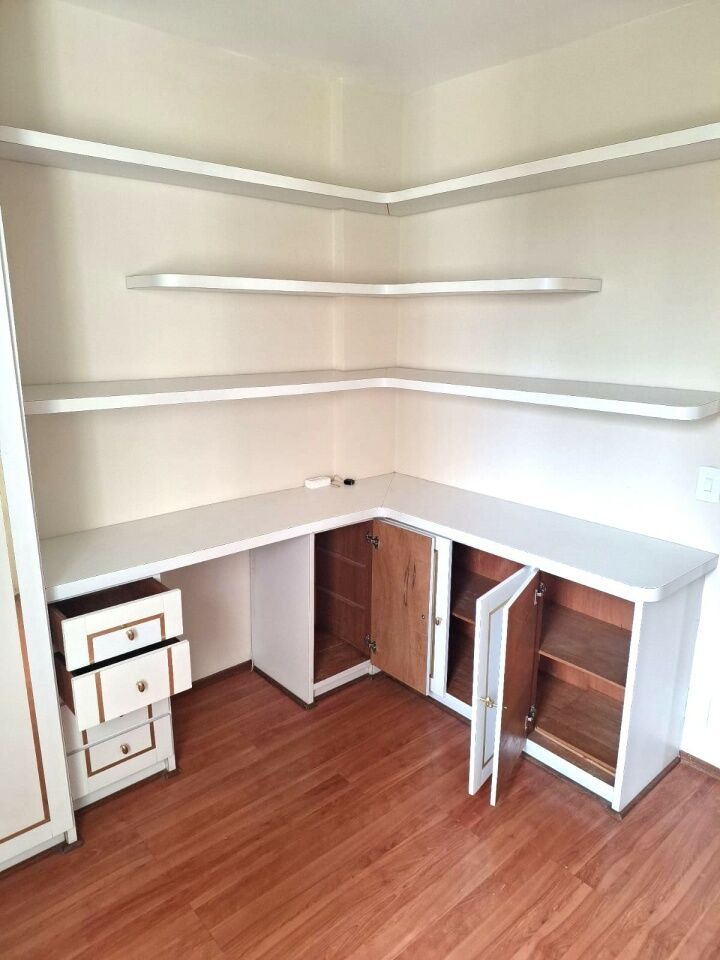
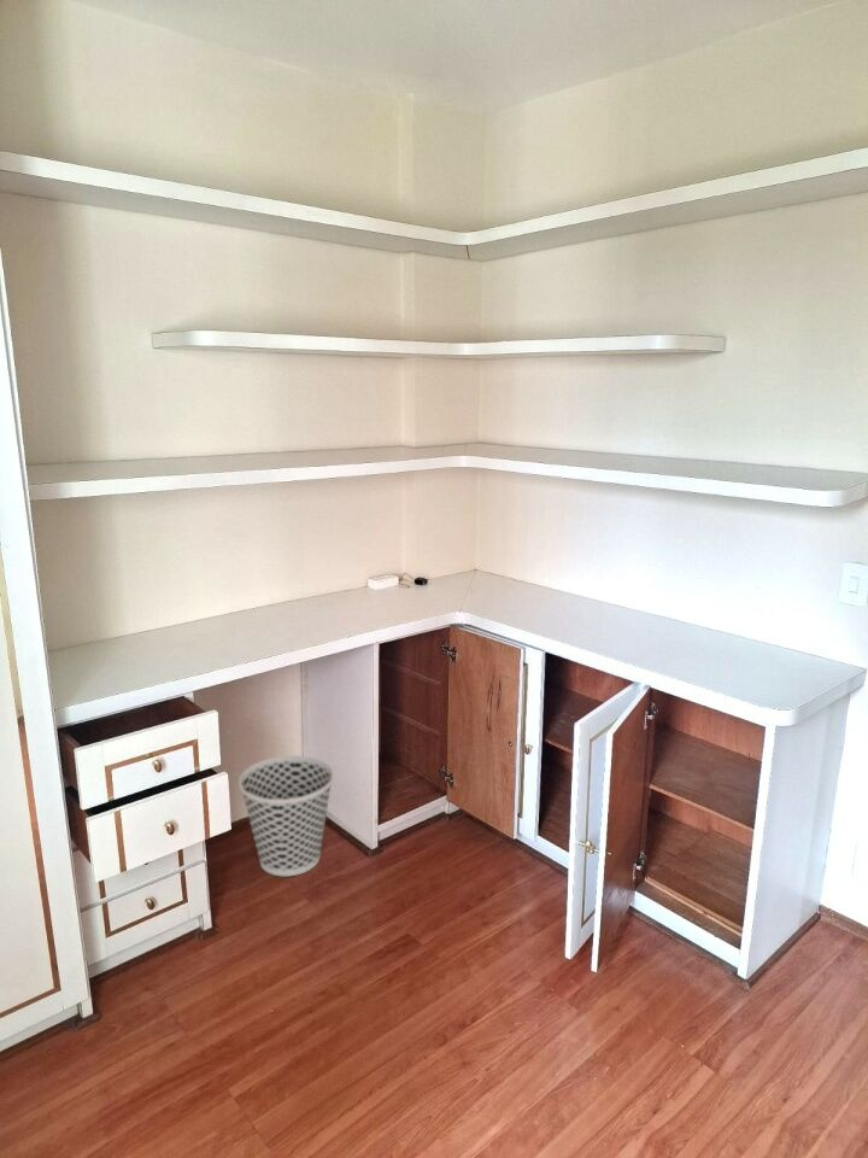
+ wastebasket (288, 818)
